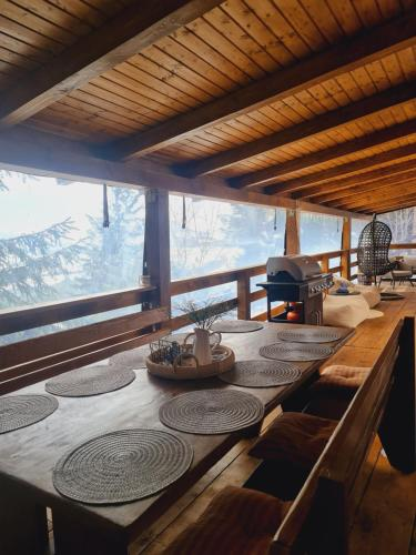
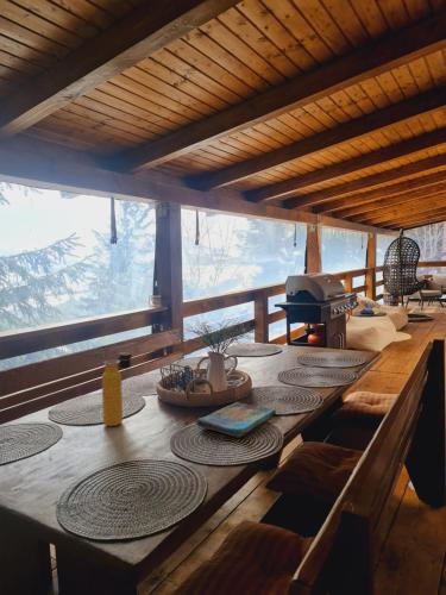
+ water bottle (118, 383)
+ dish towel (237, 416)
